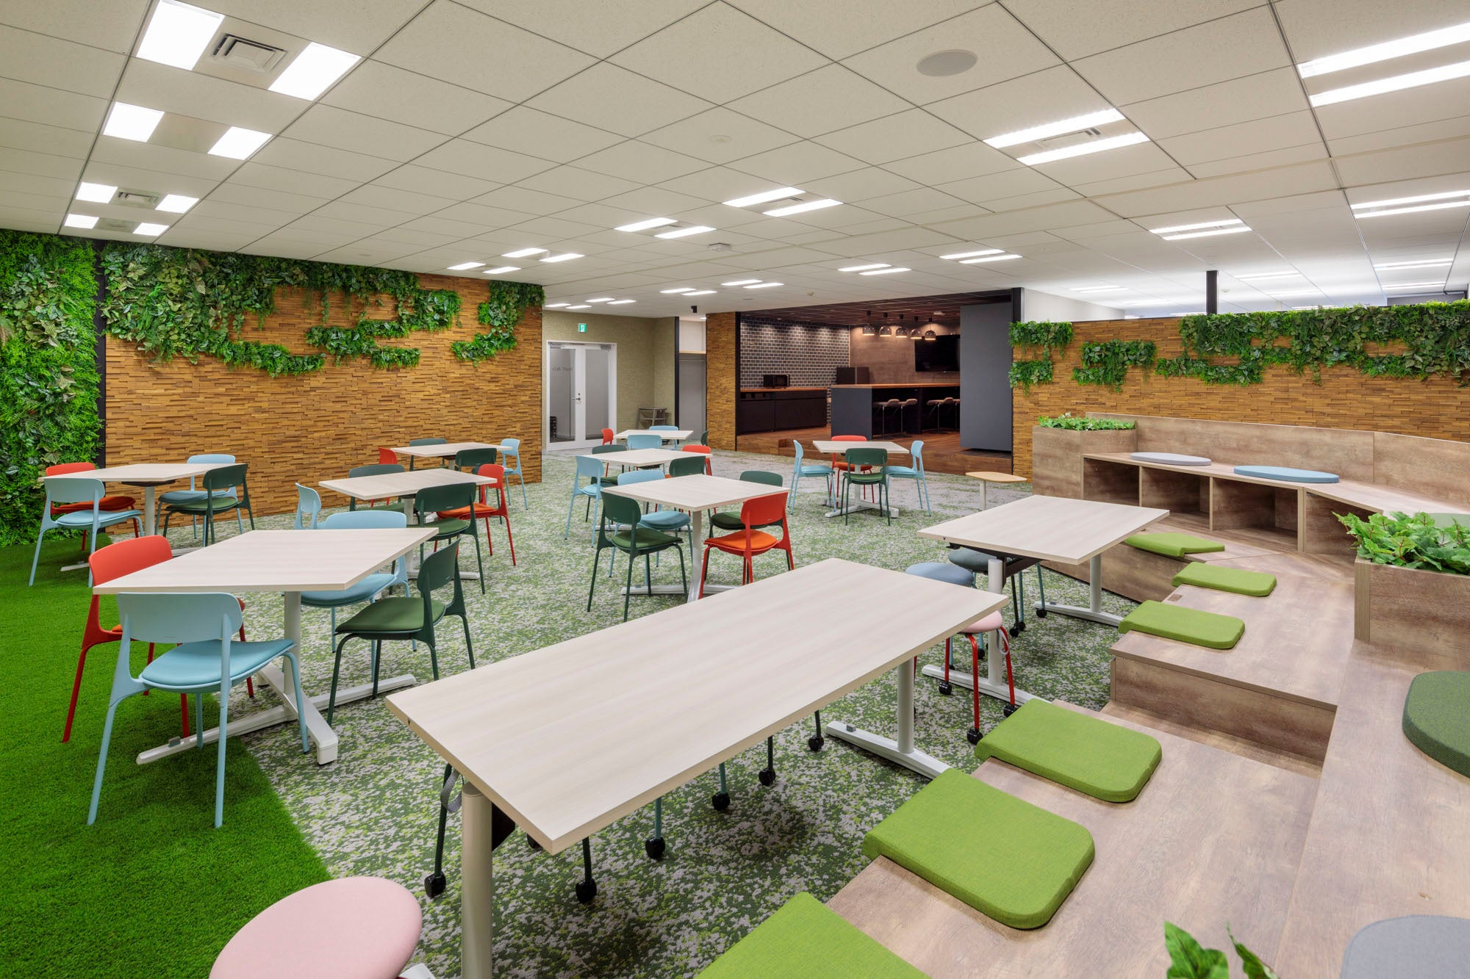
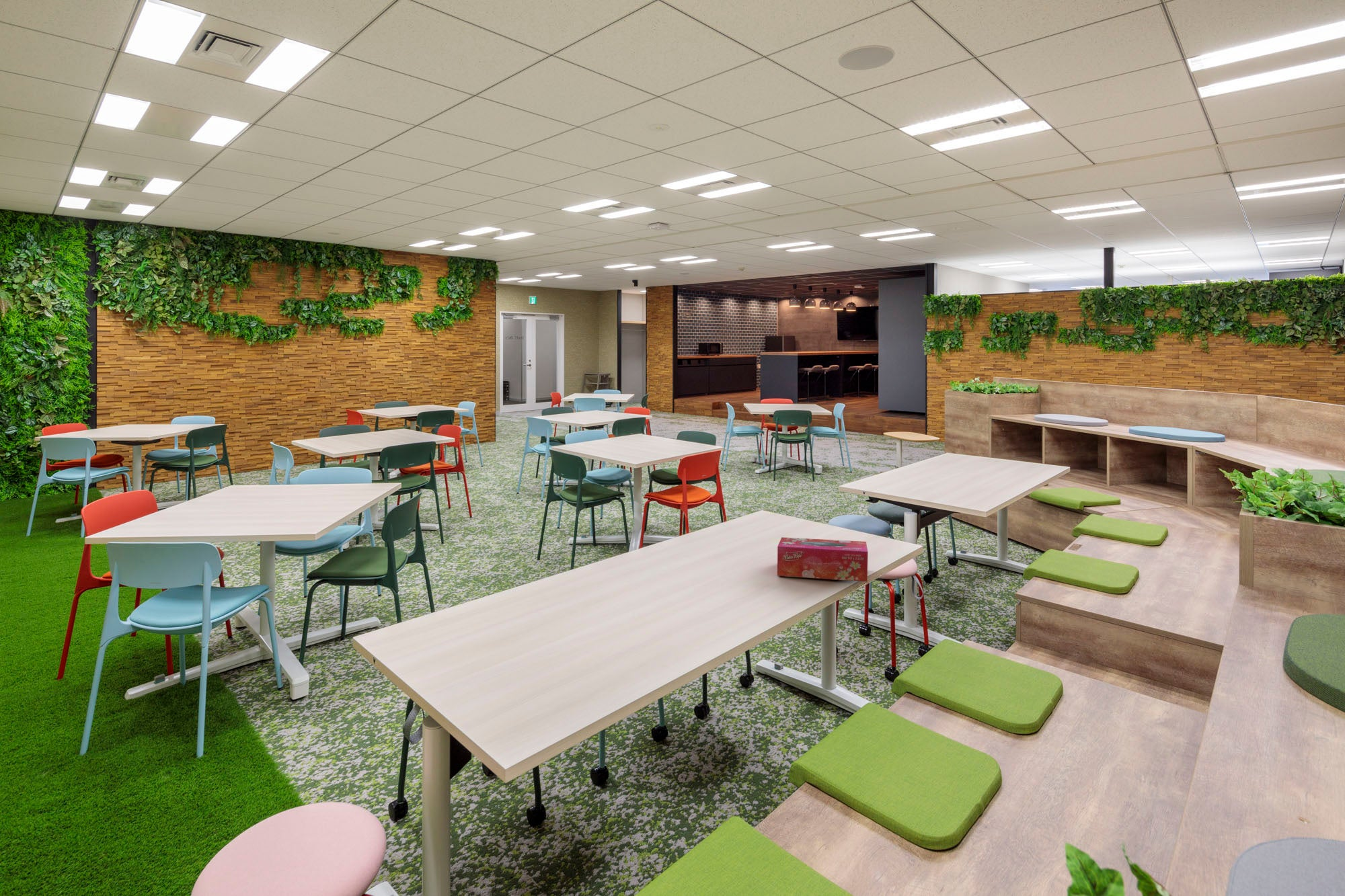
+ tissue box (822, 558)
